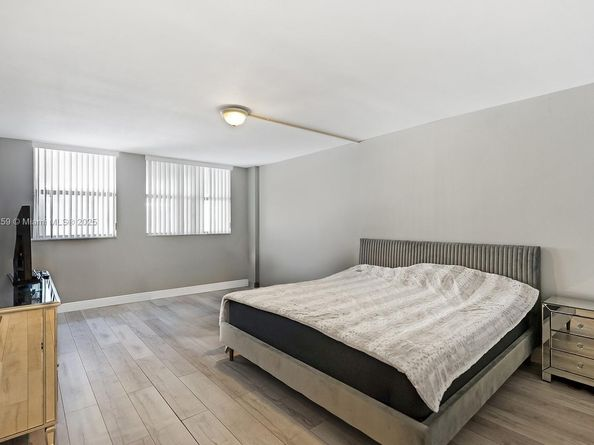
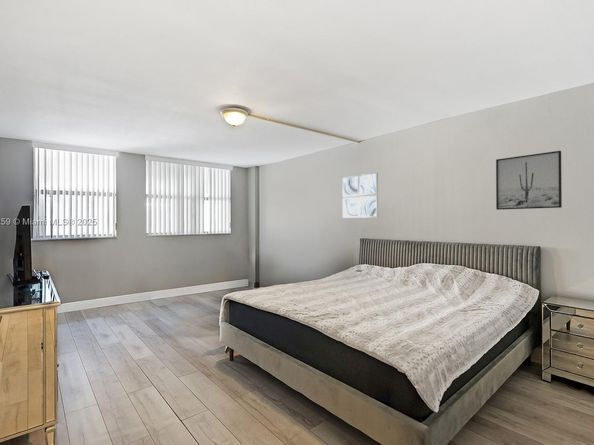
+ wall art (359, 195)
+ wall art (526, 182)
